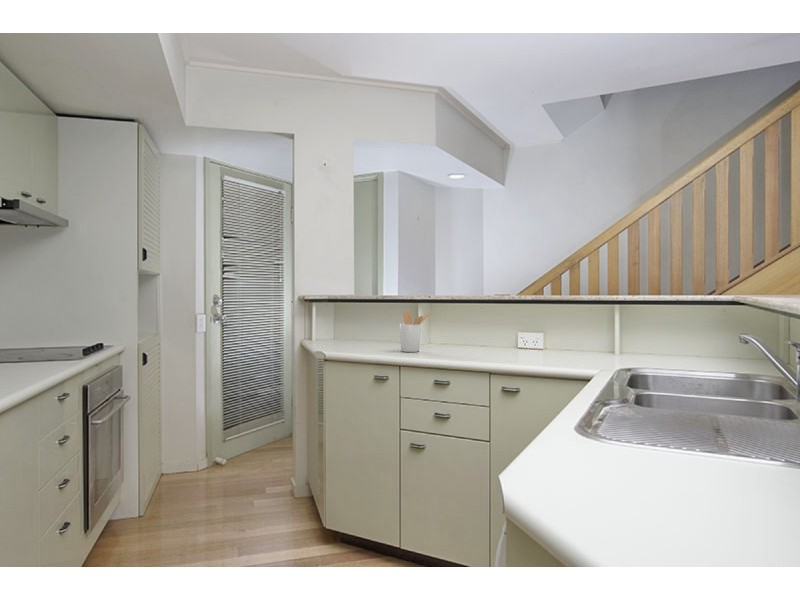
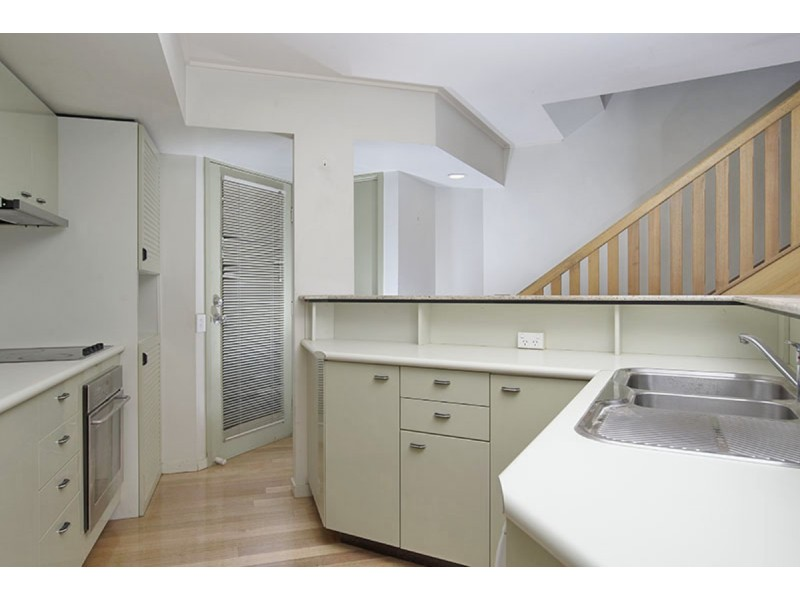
- utensil holder (415, 330)
